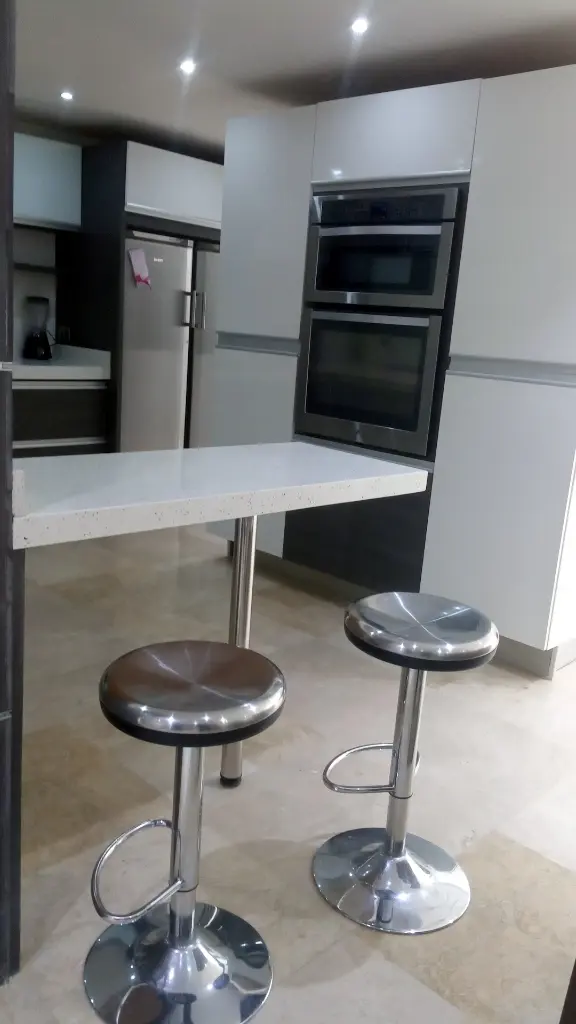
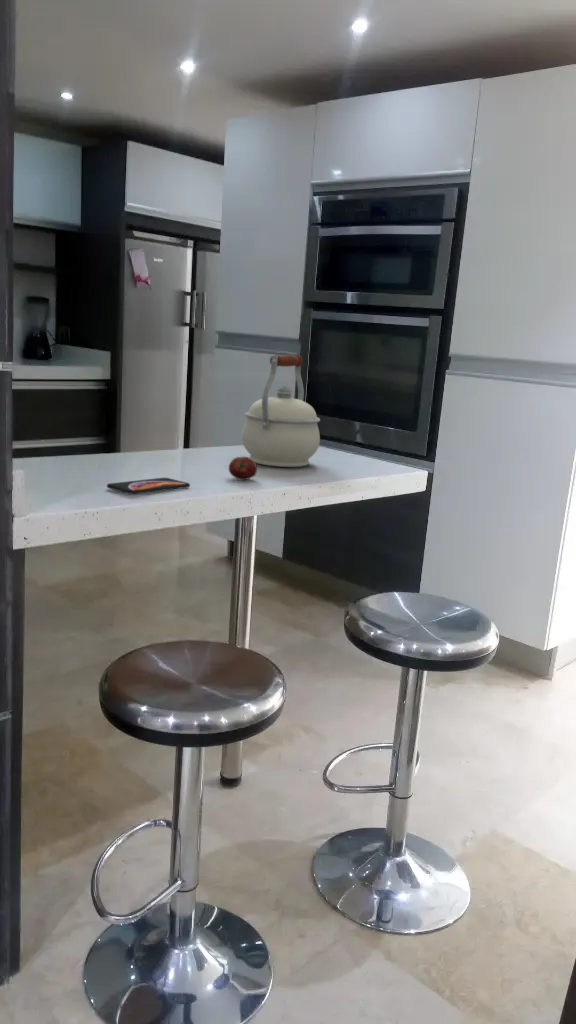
+ smartphone (149, 485)
+ fruit (243, 468)
+ kettle (285, 408)
